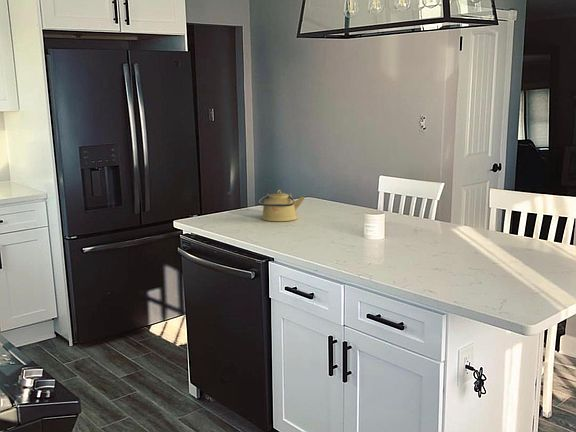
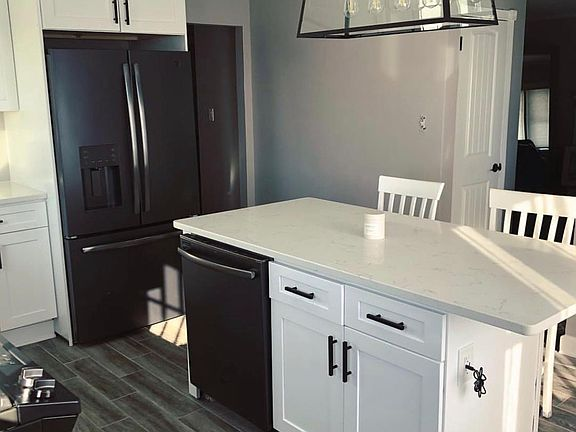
- kettle (283, 204)
